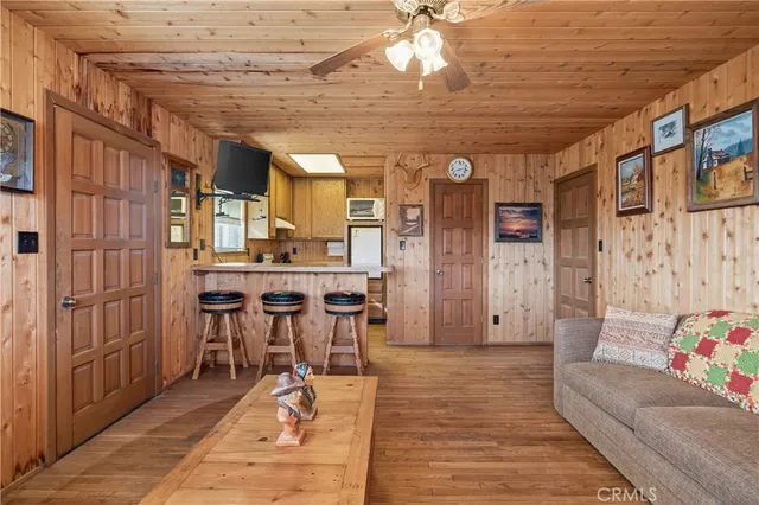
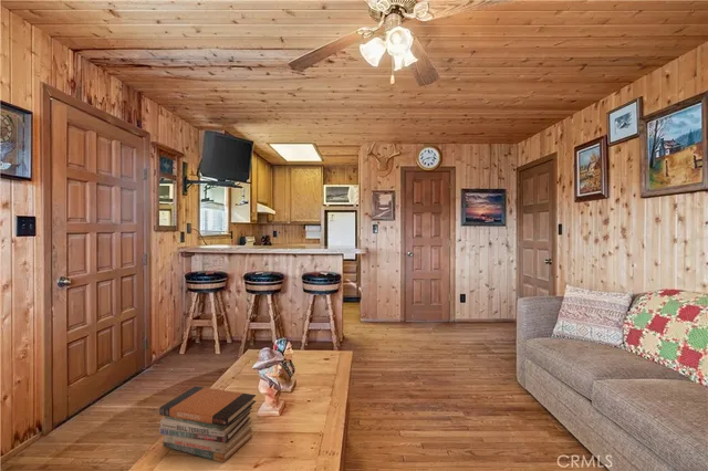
+ book stack (208, 420)
